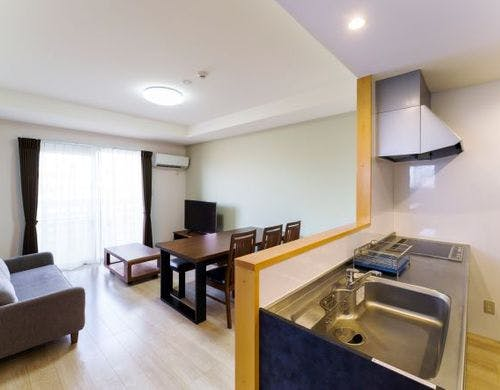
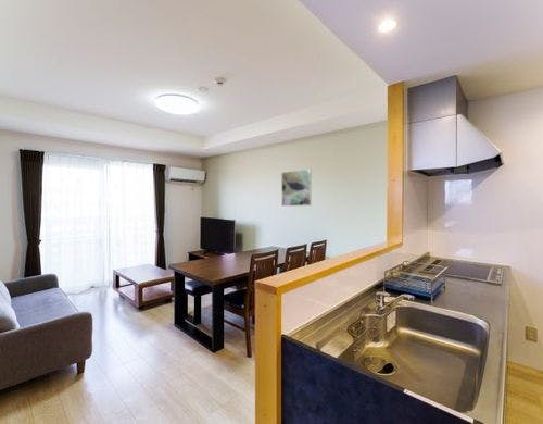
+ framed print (295, 188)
